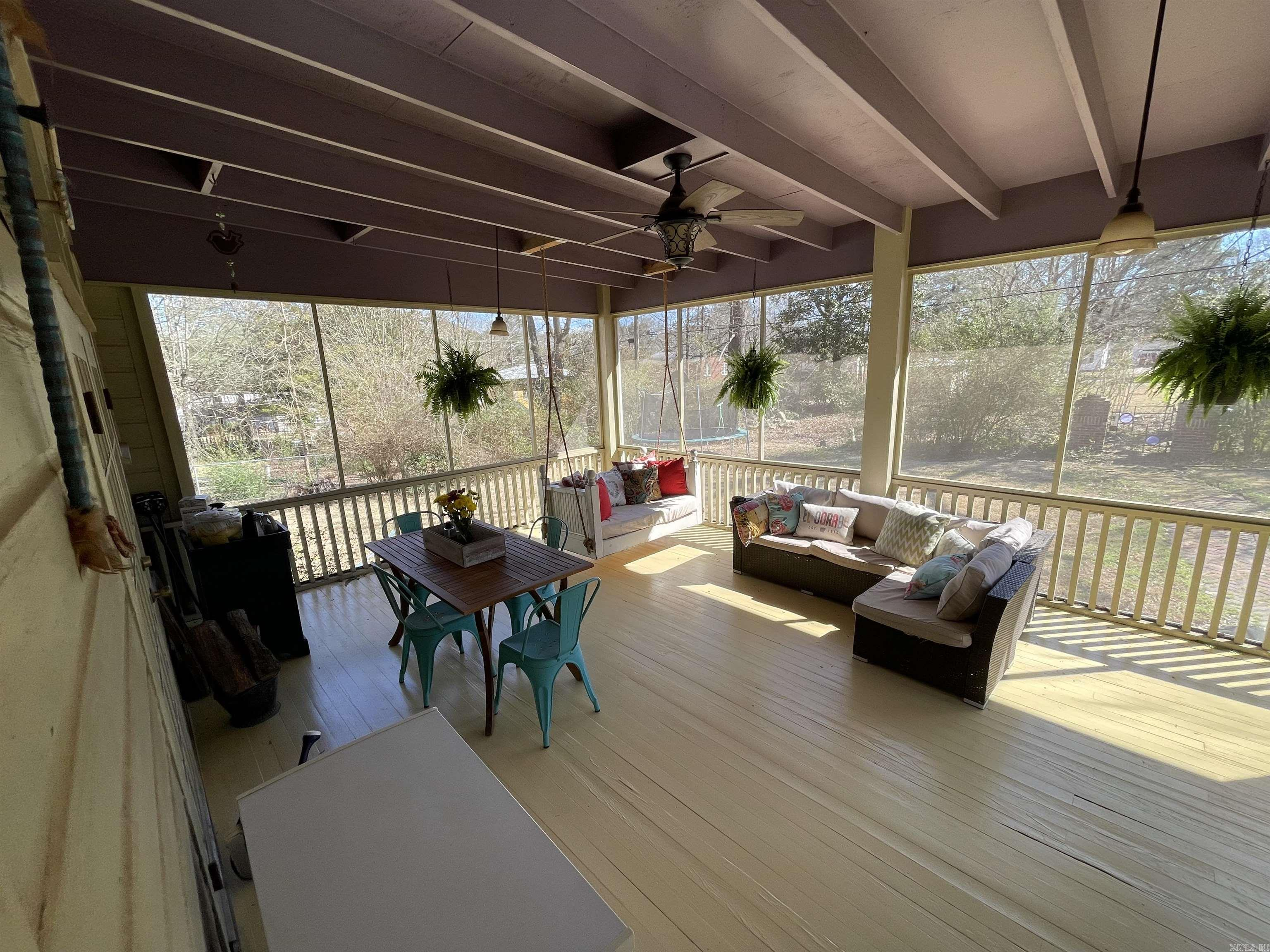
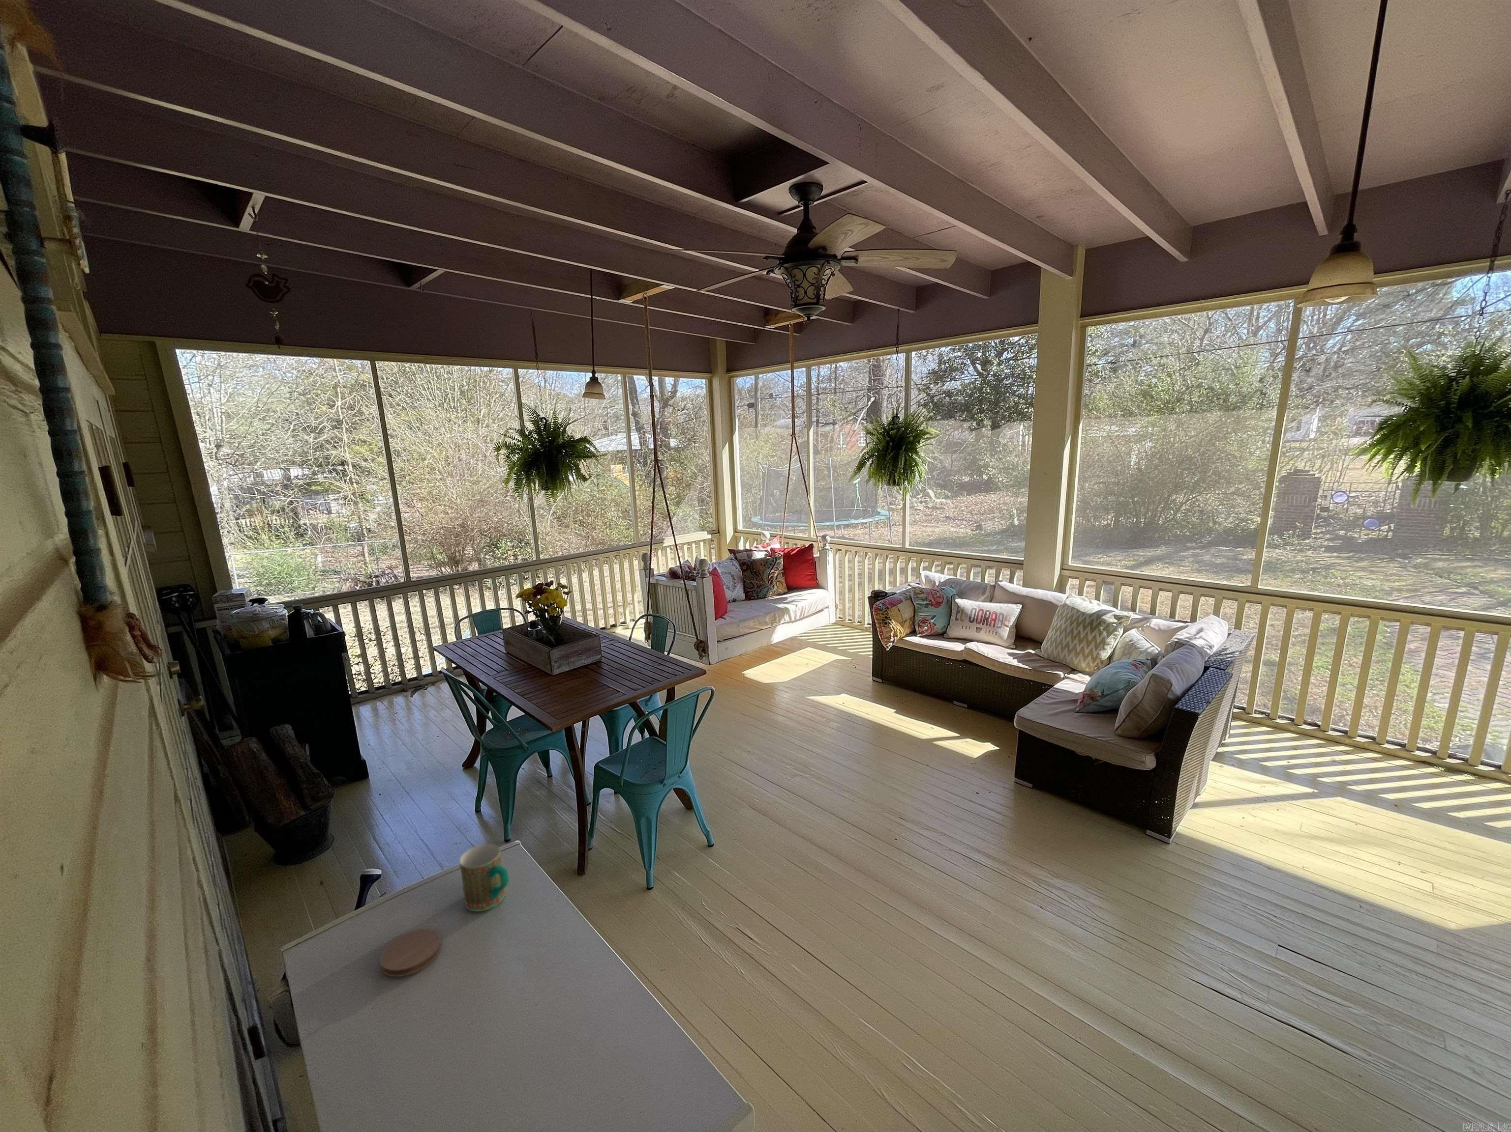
+ mug (489, 880)
+ coaster (412, 951)
